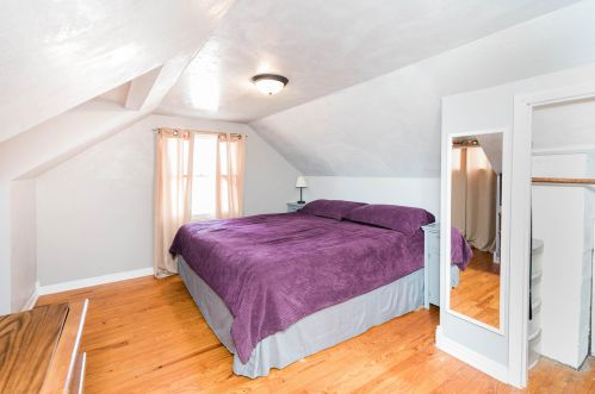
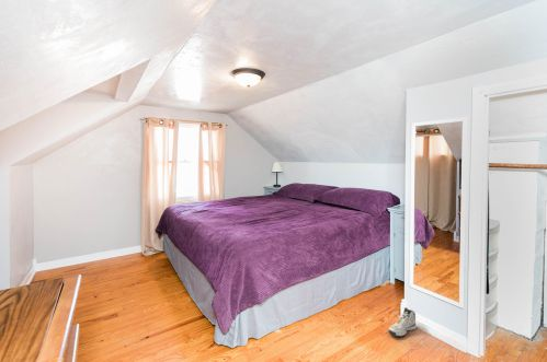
+ sneaker (401, 319)
